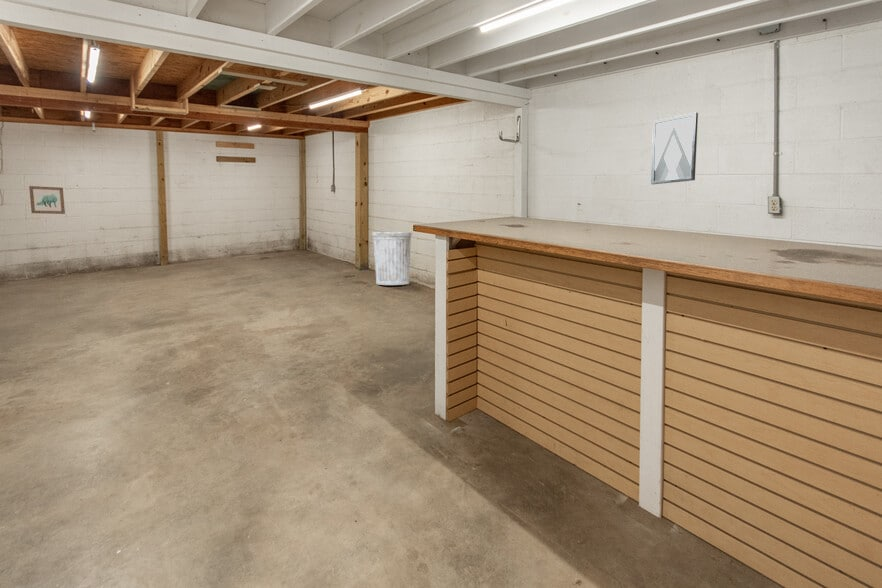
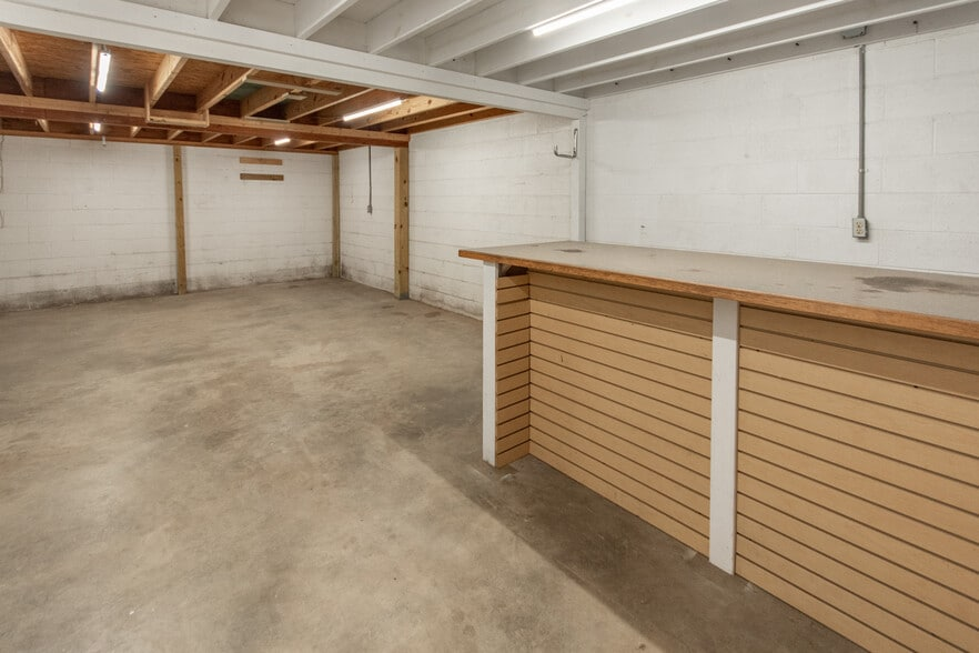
- trash can (392, 257)
- wall art (47, 200)
- wall art (673, 150)
